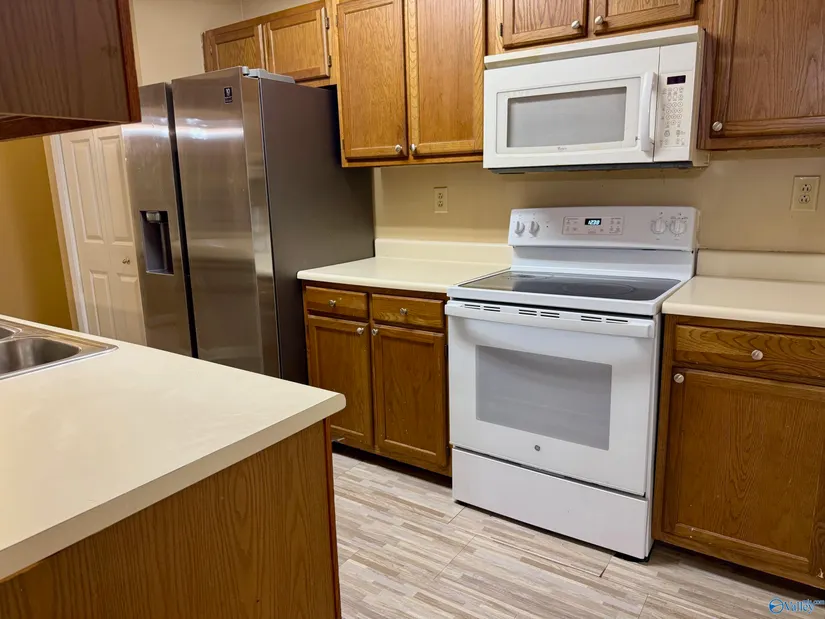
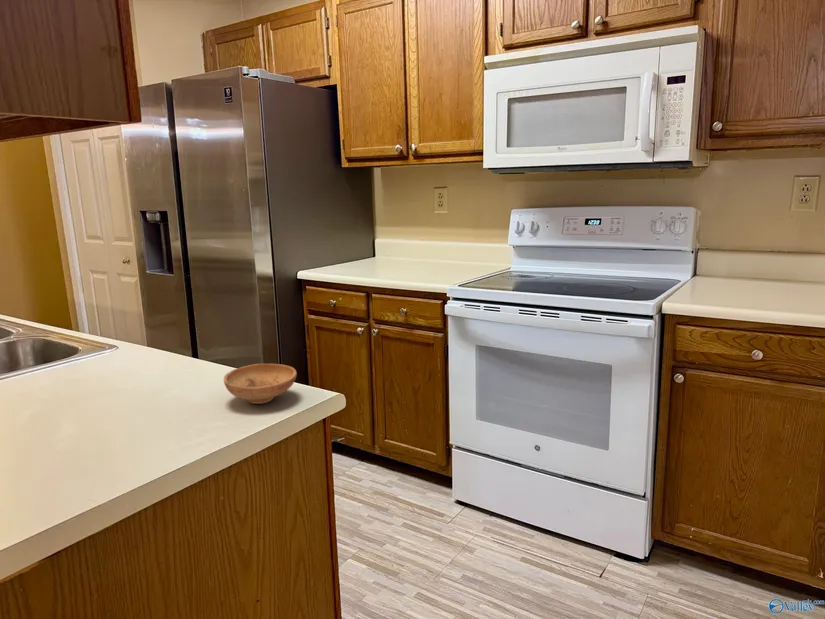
+ bowl (261, 385)
